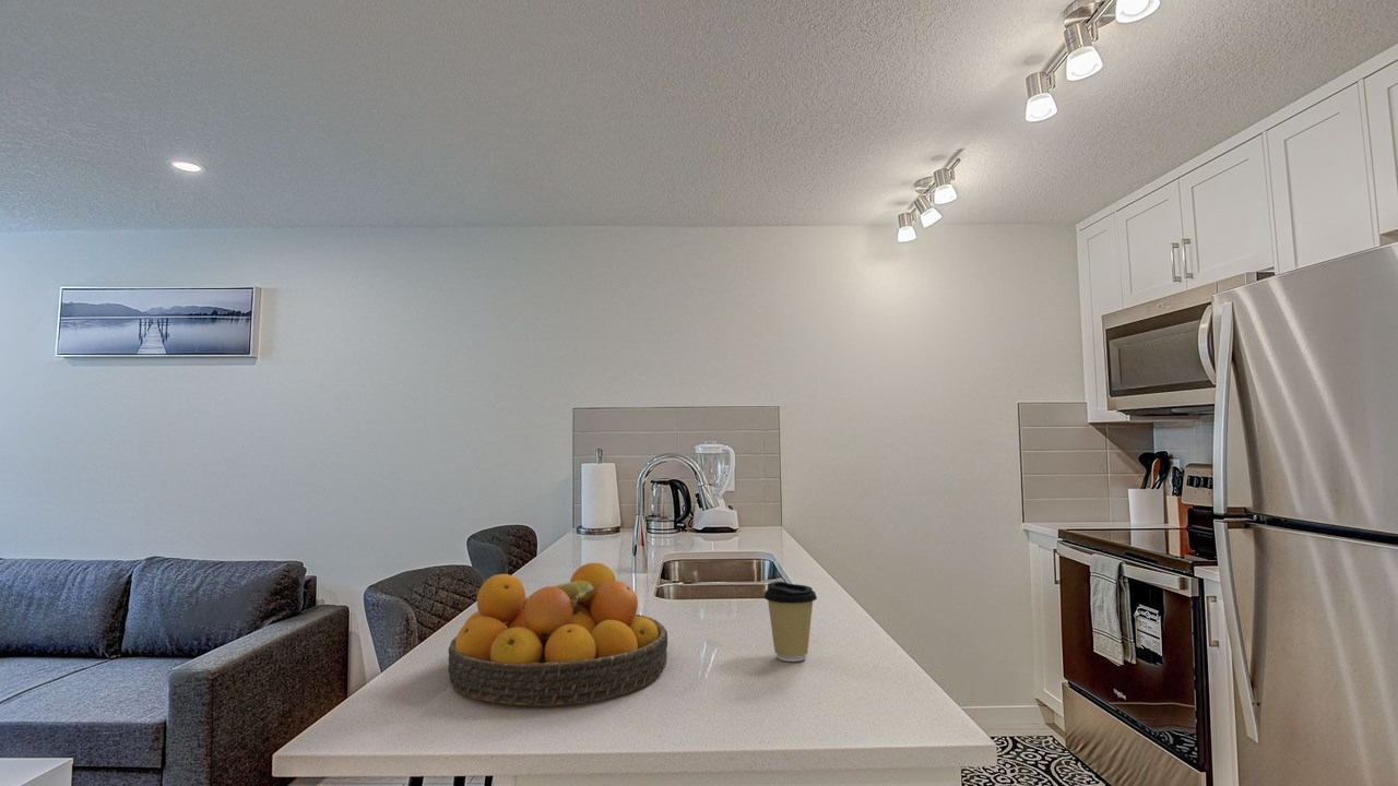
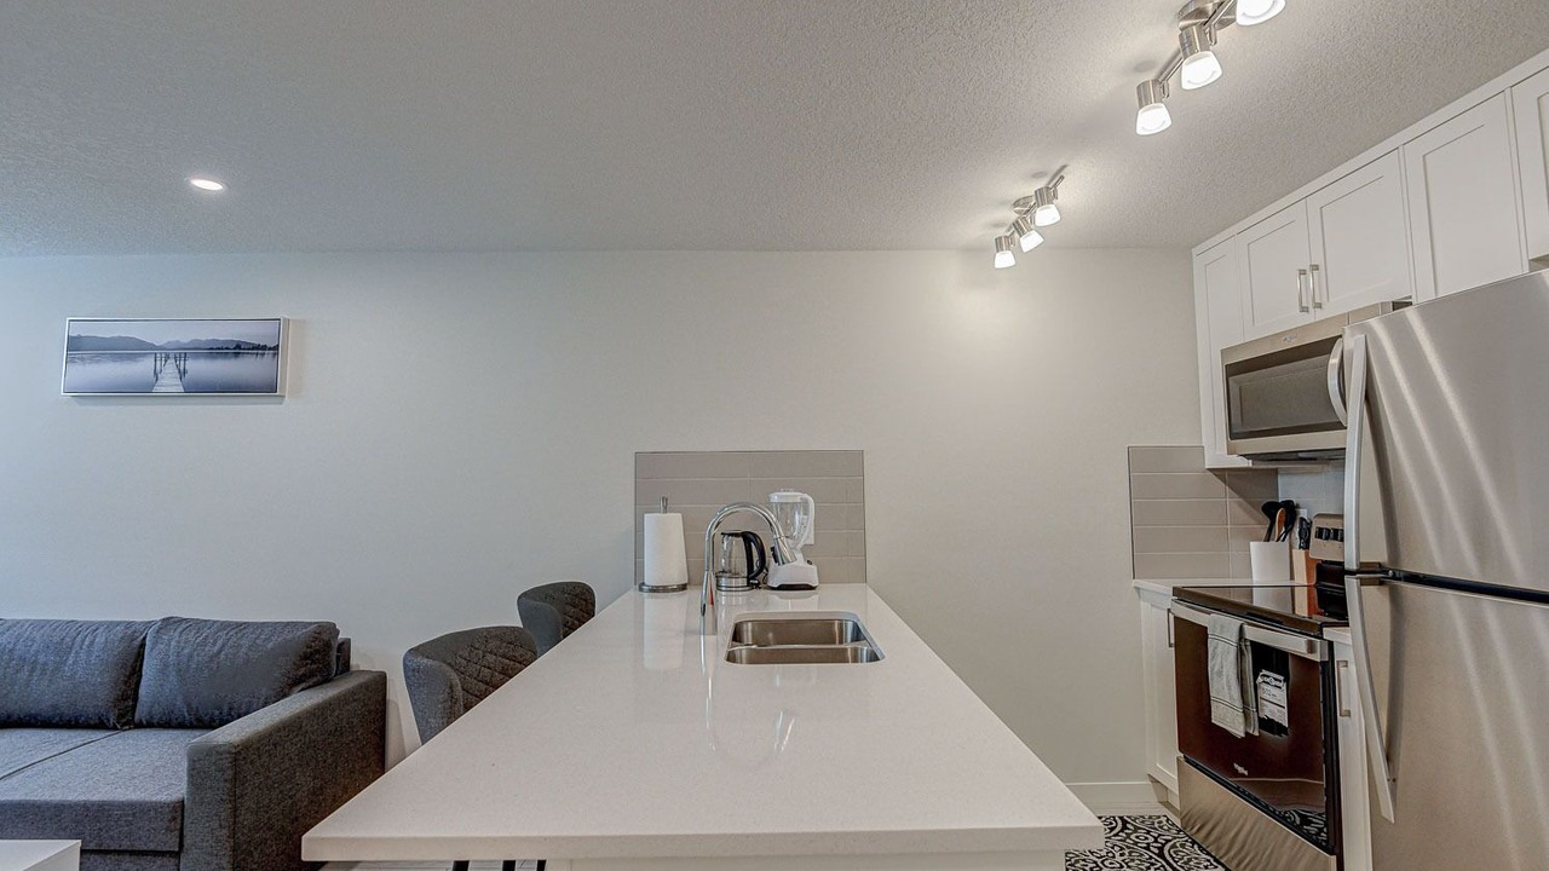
- coffee cup (790, 620)
- fruit bowl (560, 619)
